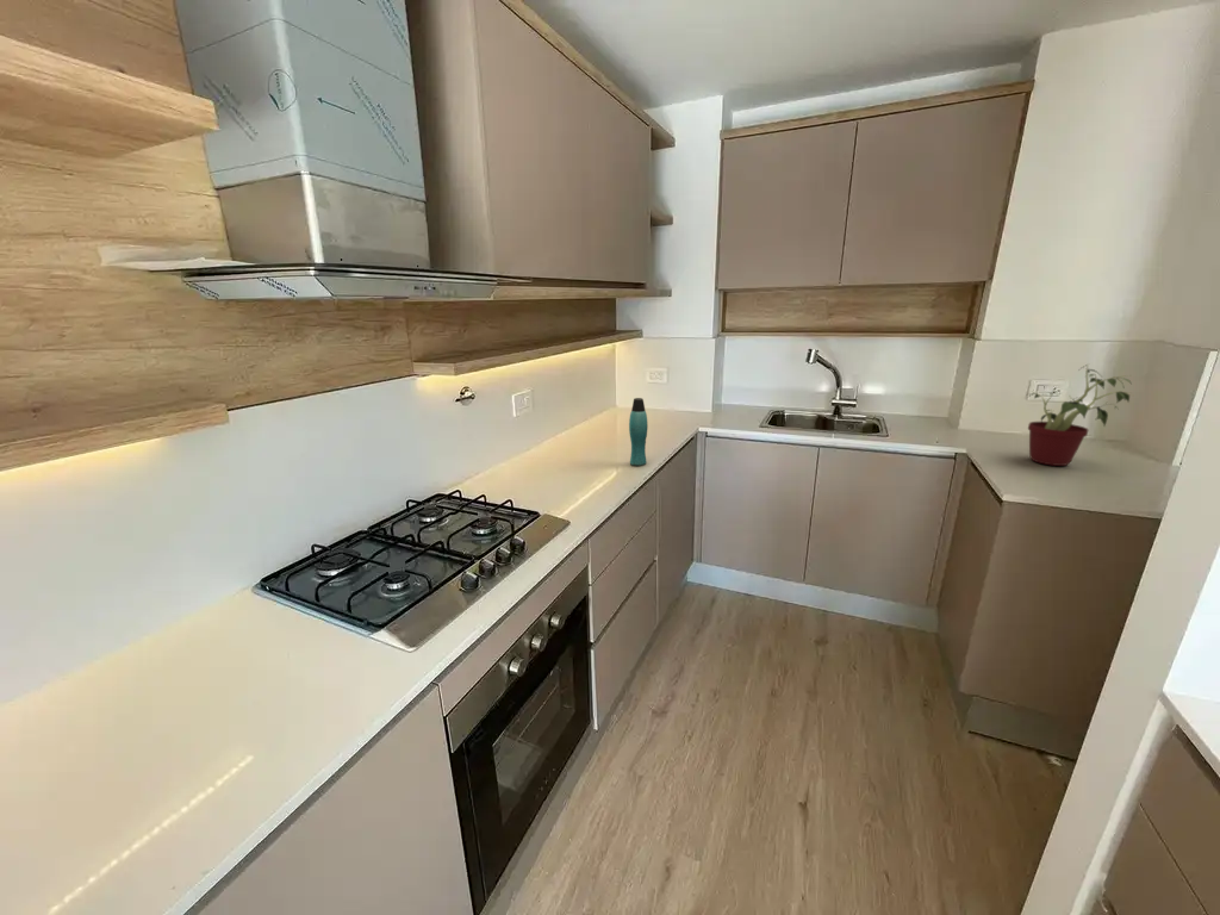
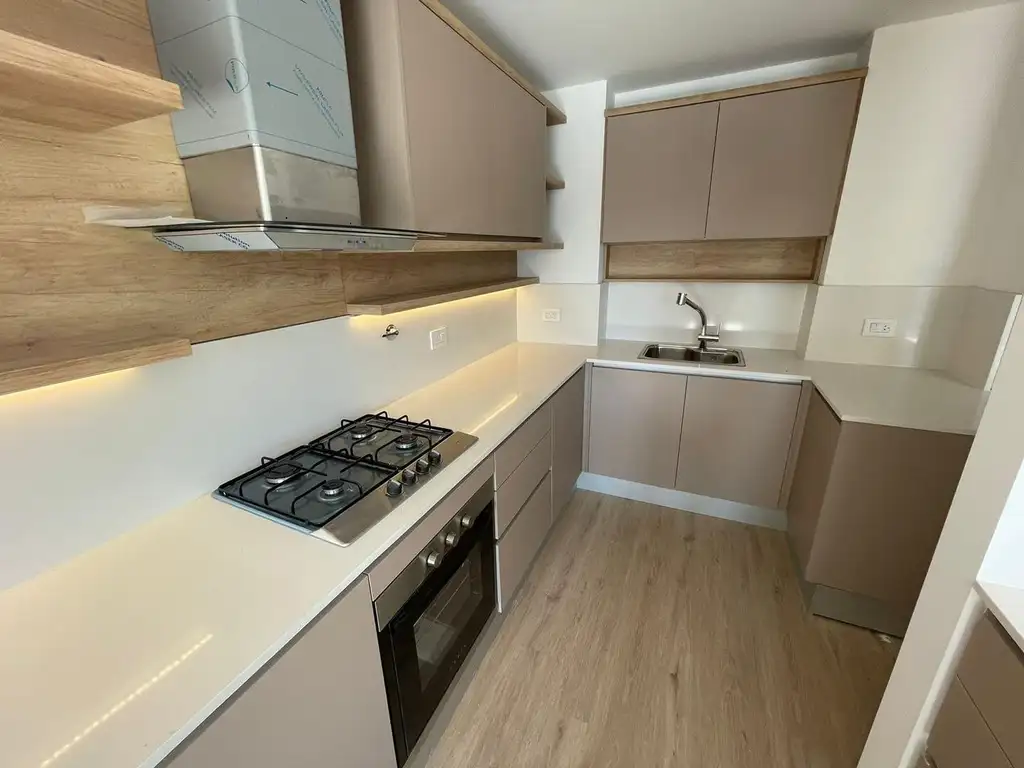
- bottle (637, 431)
- potted plant (1081, 413)
